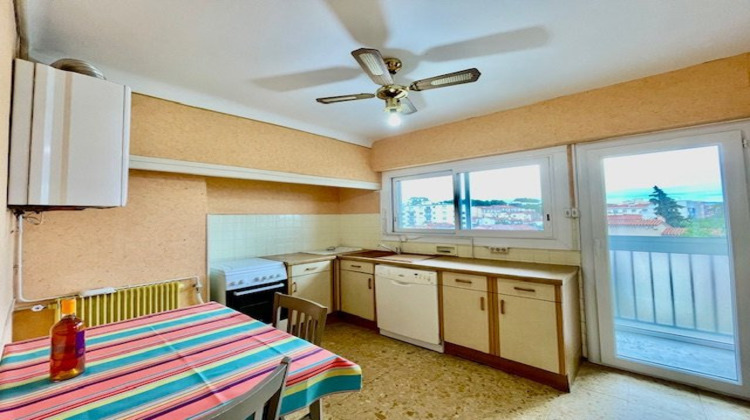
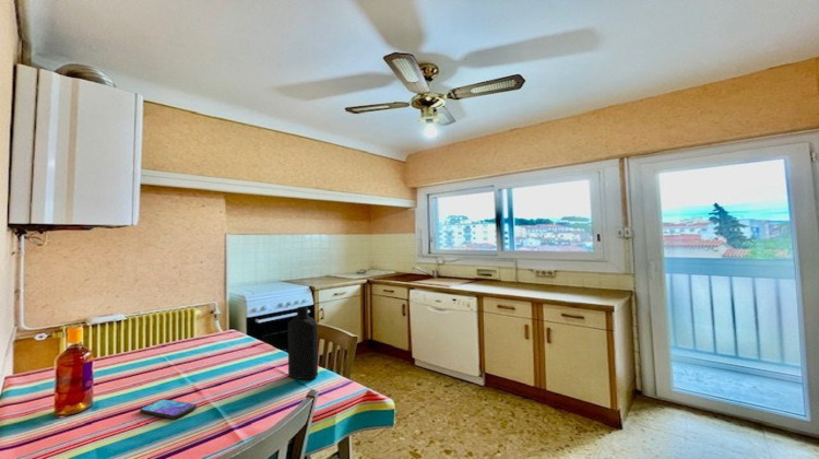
+ bottle (302, 341)
+ smartphone (168, 408)
